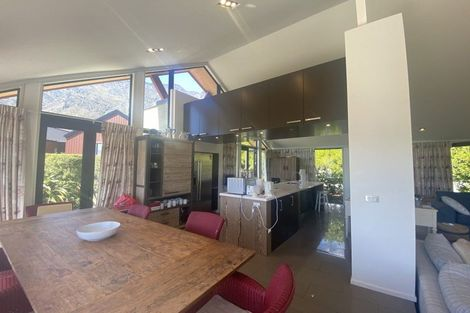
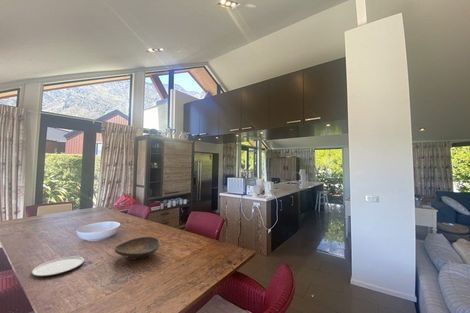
+ plate (59, 266)
+ decorative bowl (137, 249)
